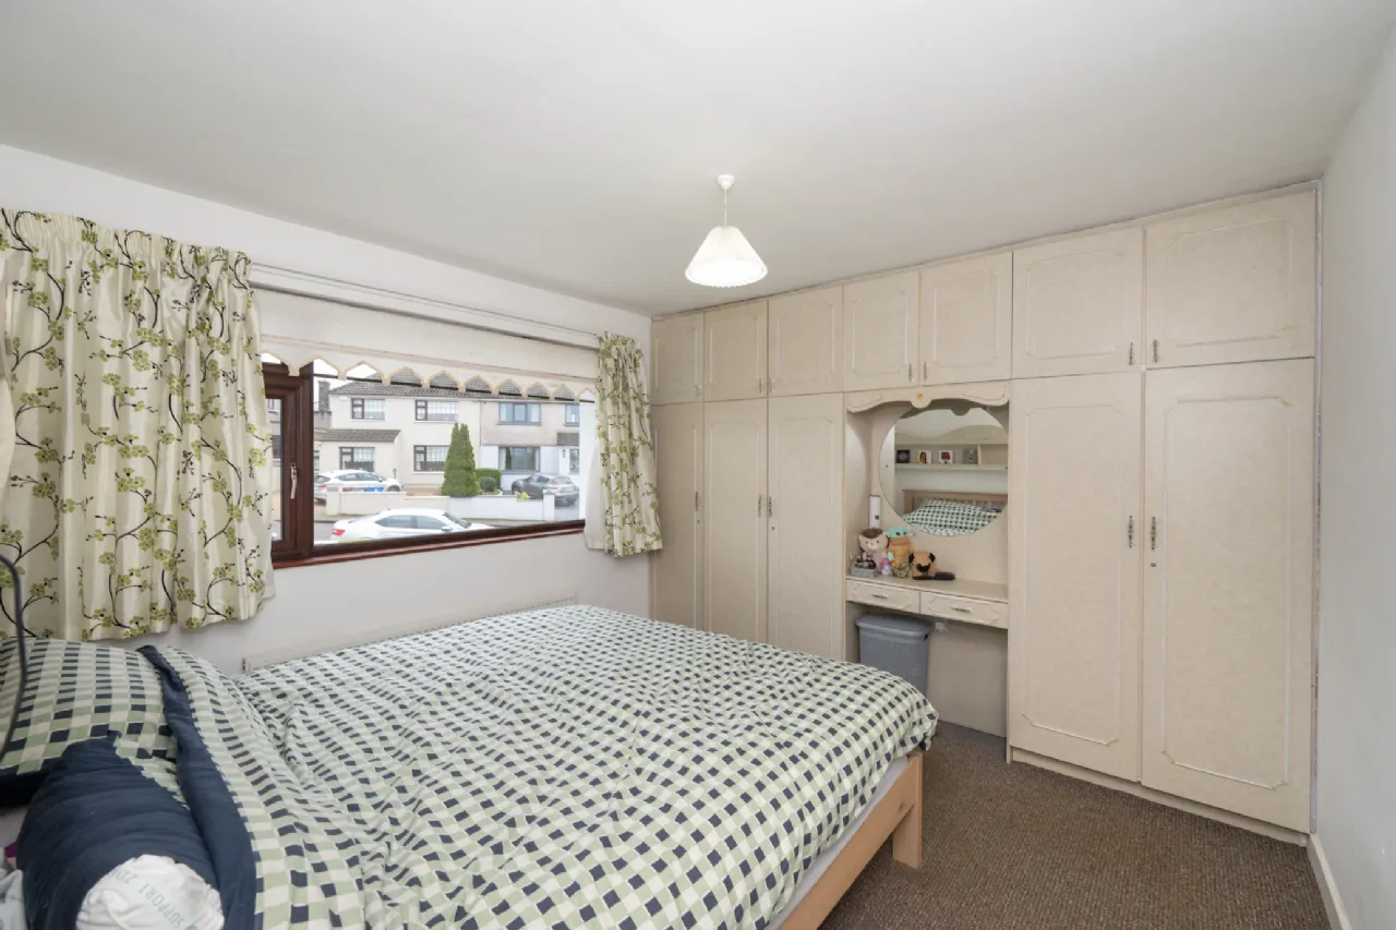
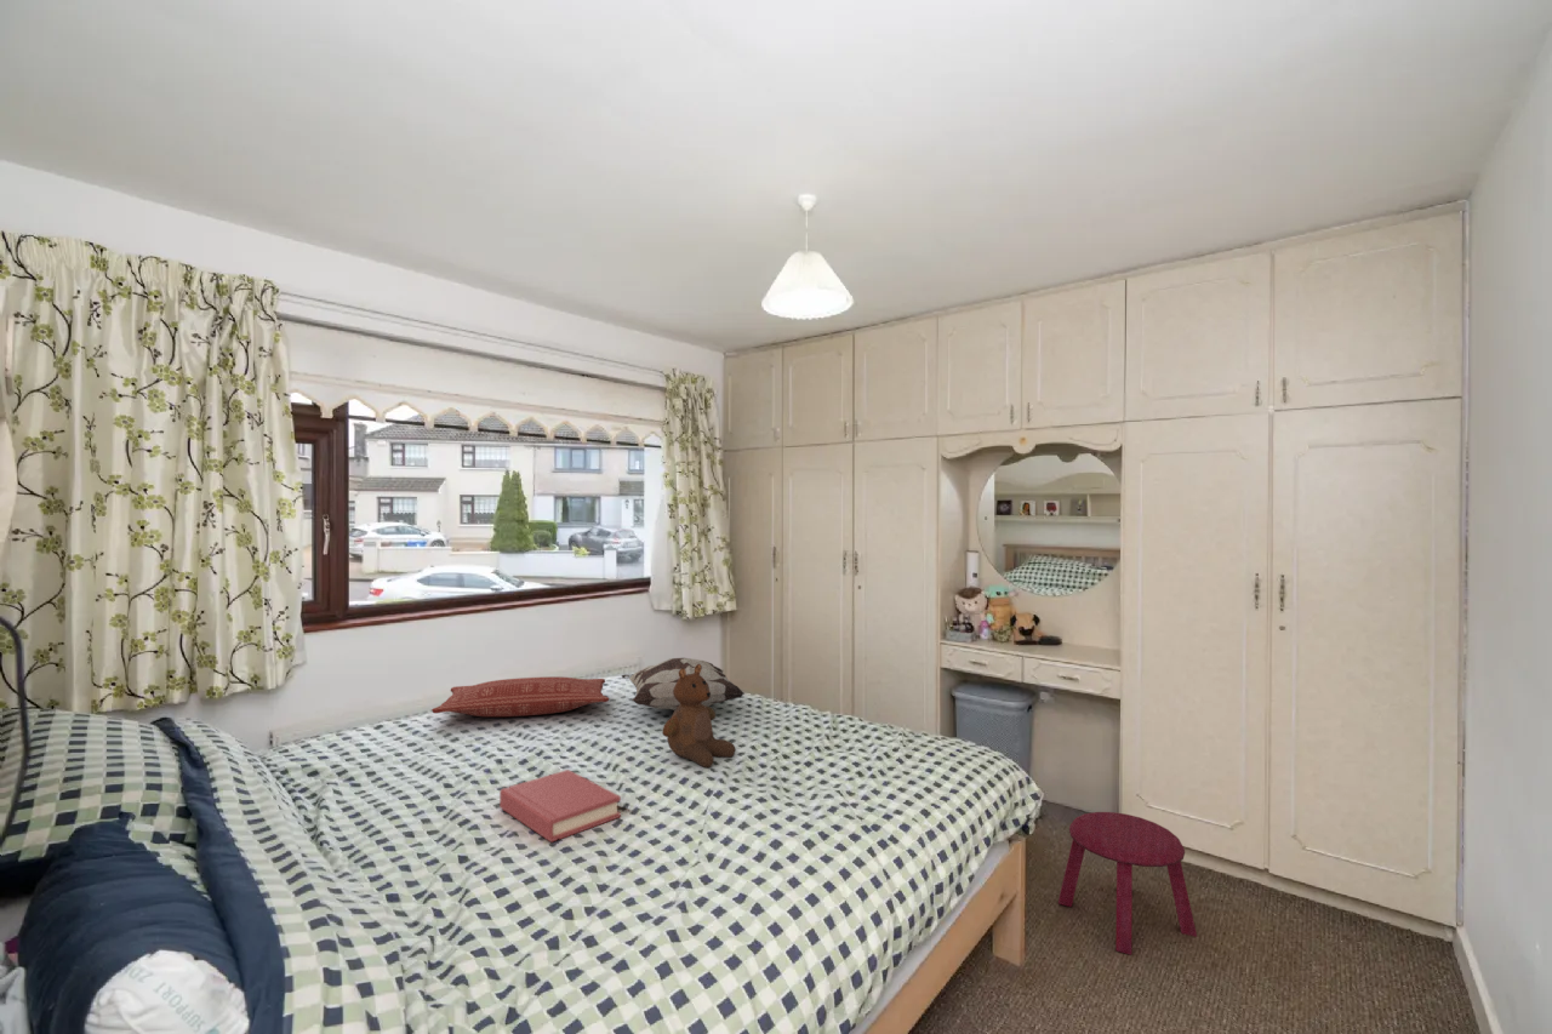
+ teddy bear (700, 713)
+ pillow (526, 696)
+ decorative pillow (675, 682)
+ hardback book (559, 802)
+ stool (1124, 874)
